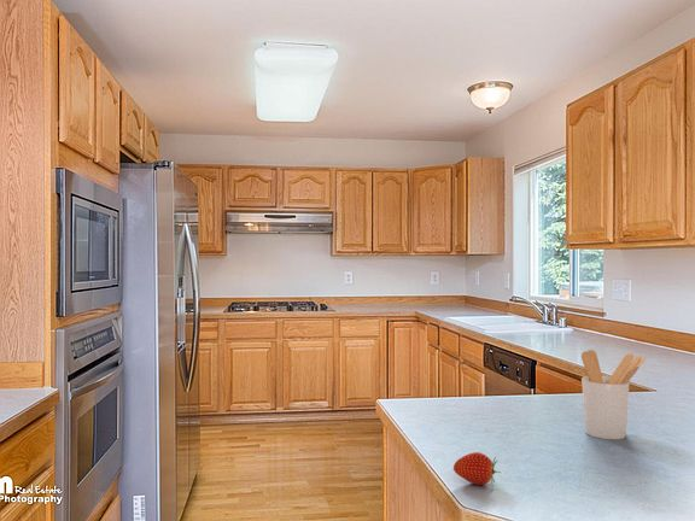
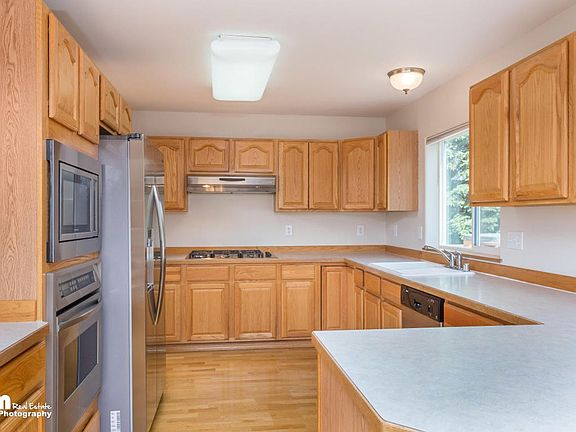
- fruit (477, 468)
- utensil holder (614, 392)
